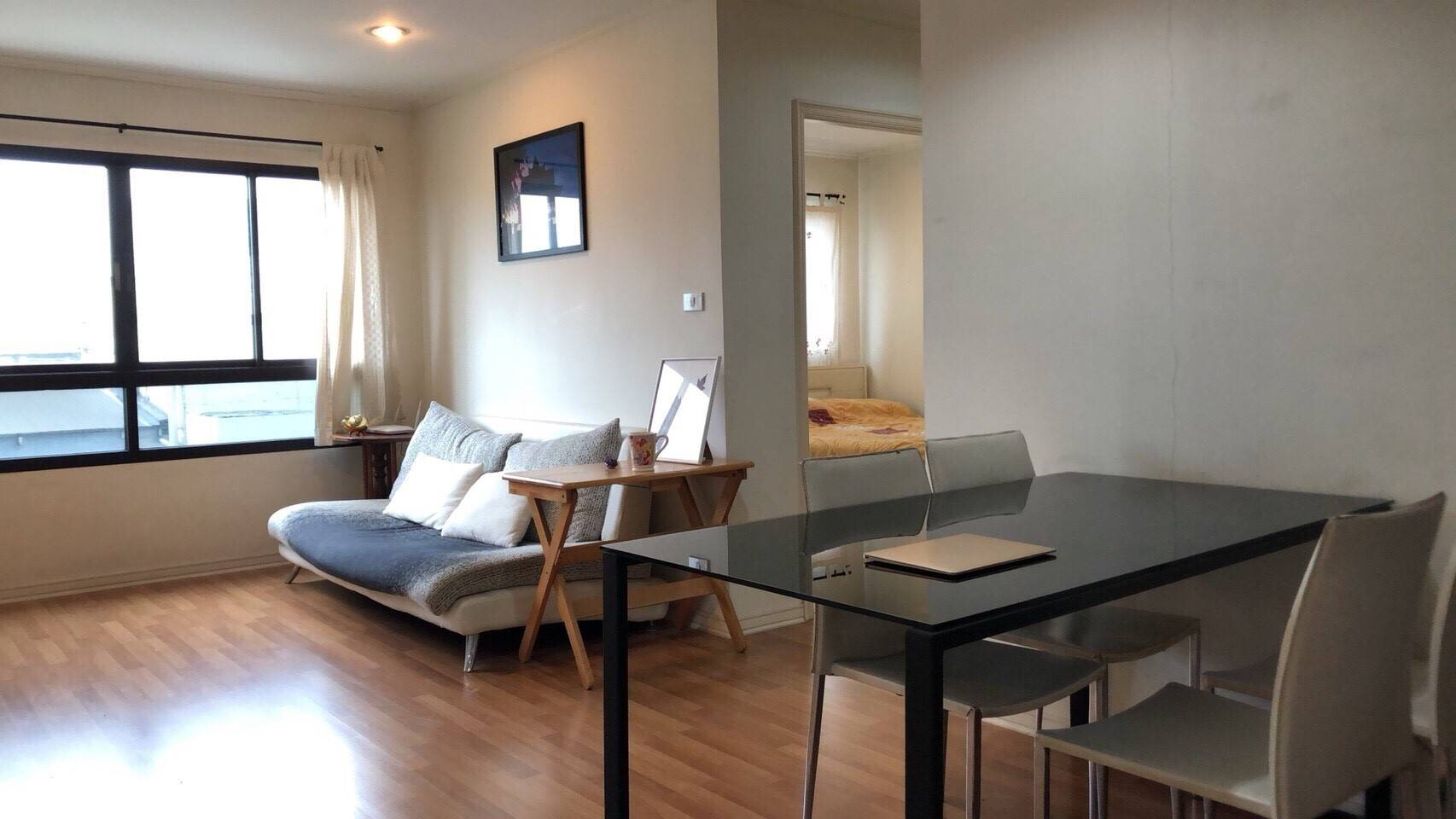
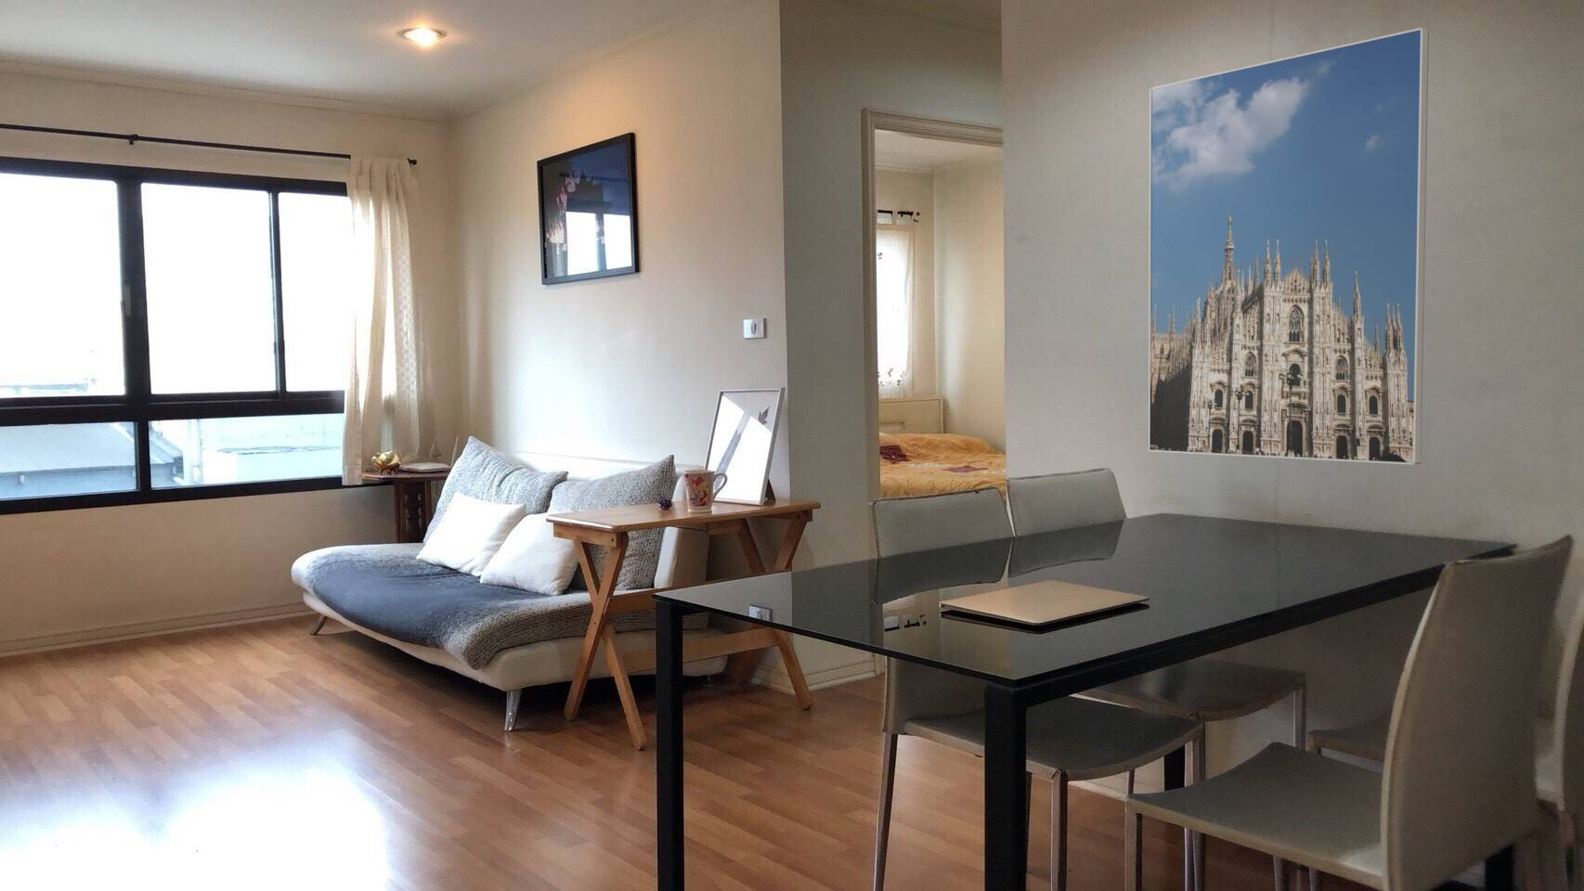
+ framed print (1275, 261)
